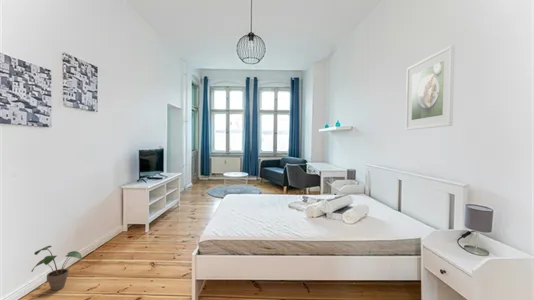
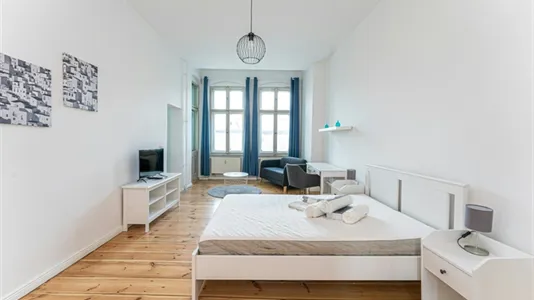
- potted plant (56, 267)
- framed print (426, 93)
